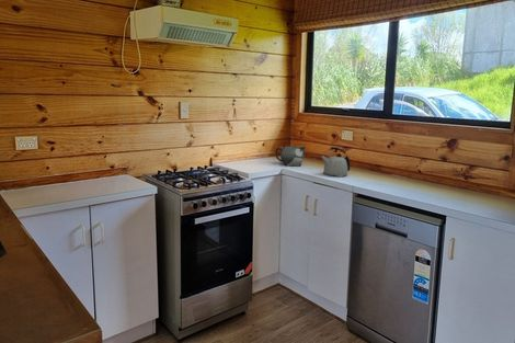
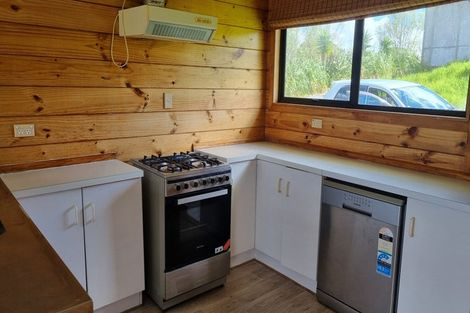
- teapot (289, 155)
- kettle (335, 160)
